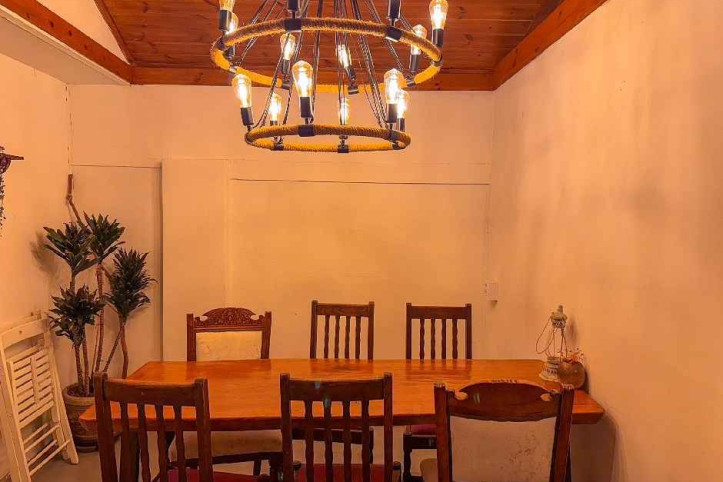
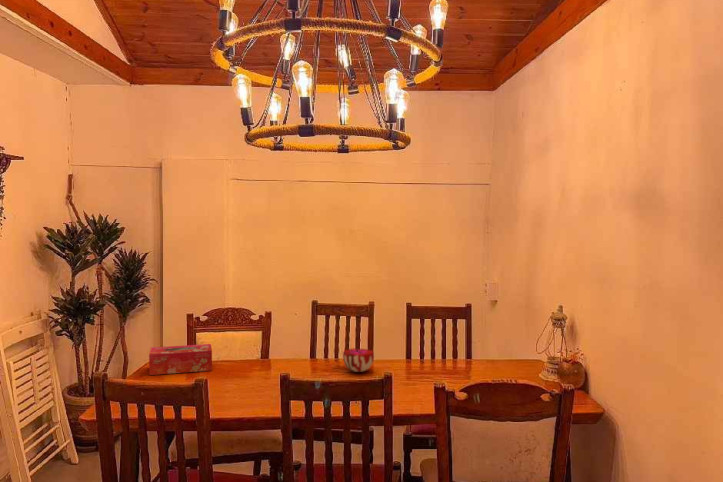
+ tissue box (181, 358)
+ decorative bowl (358, 361)
